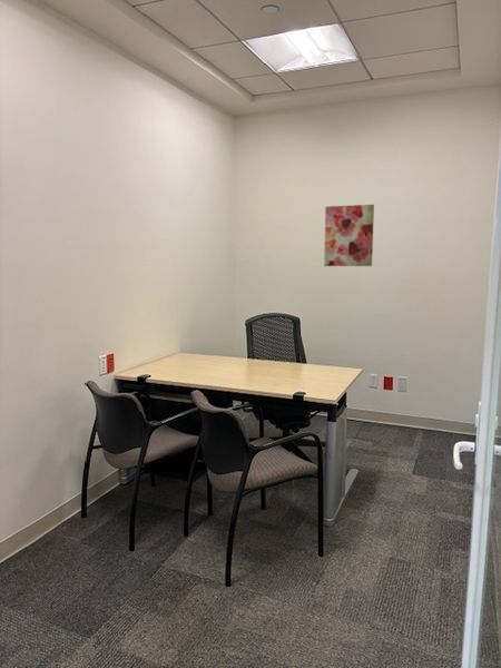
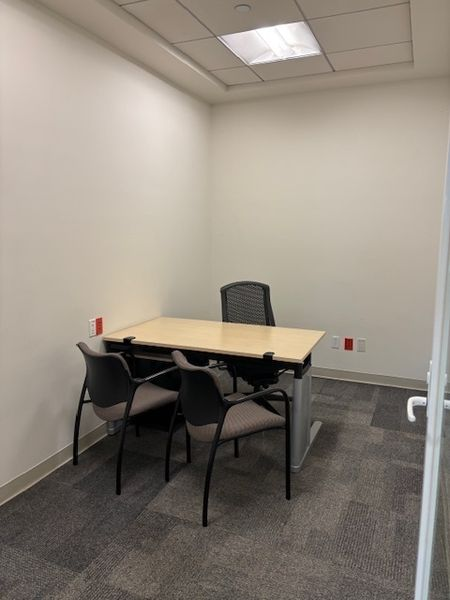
- wall art (348, 236)
